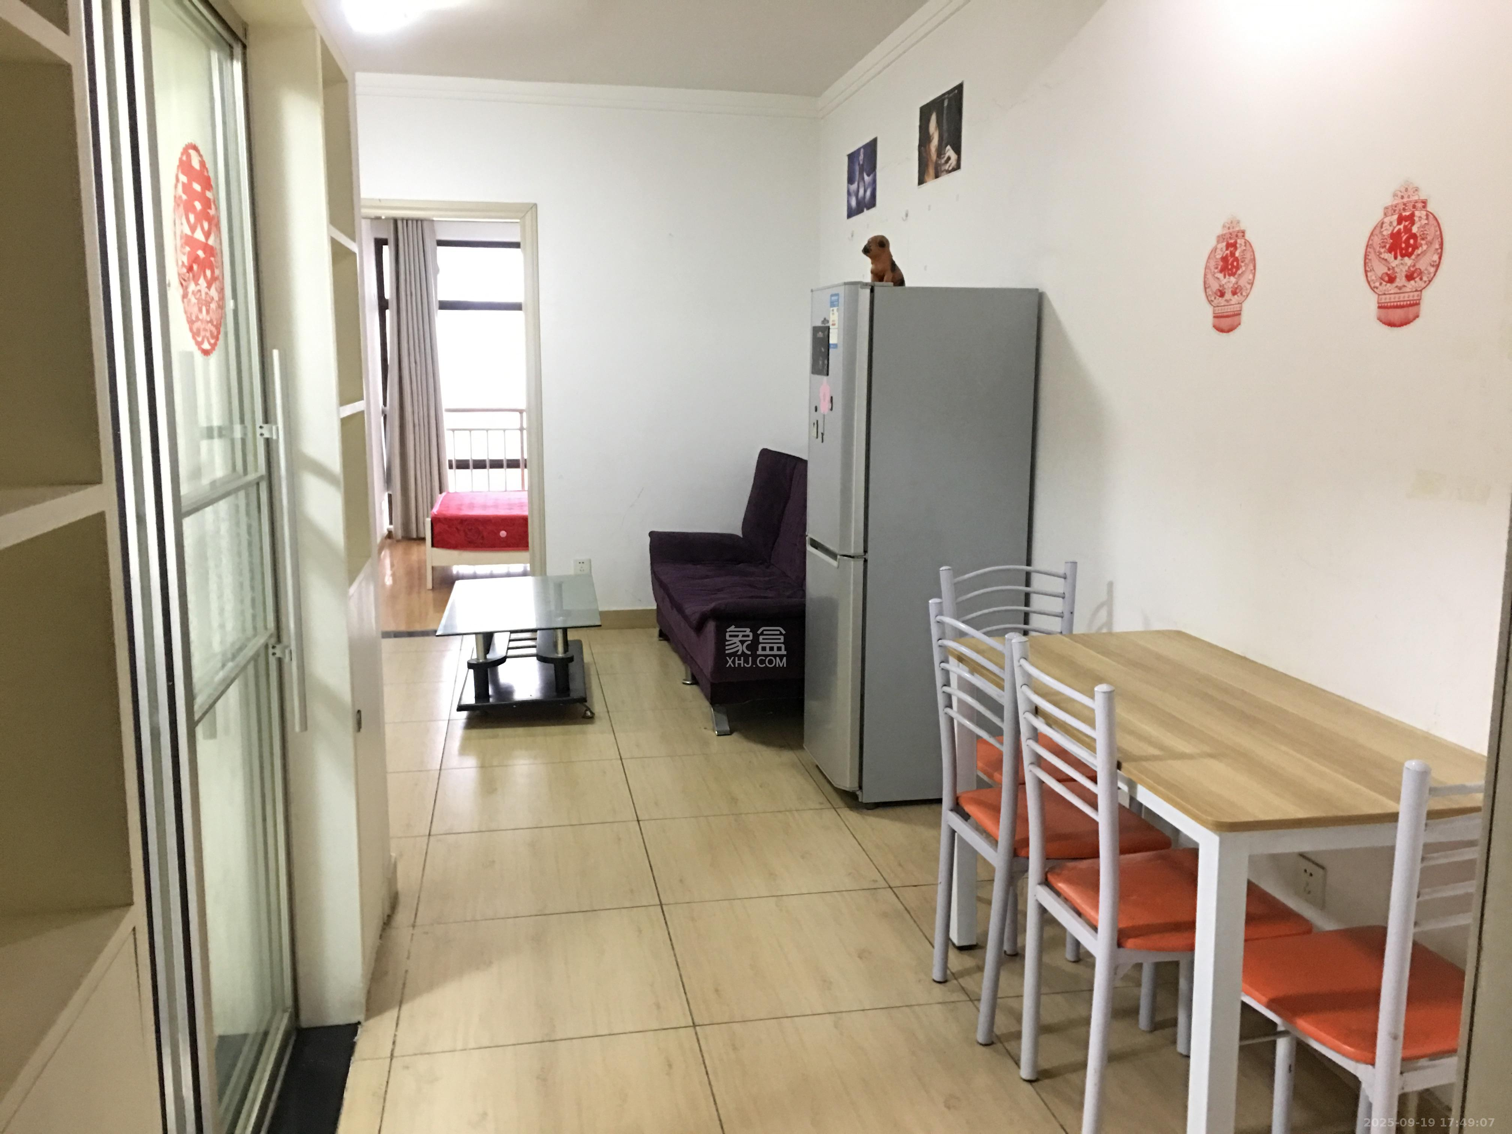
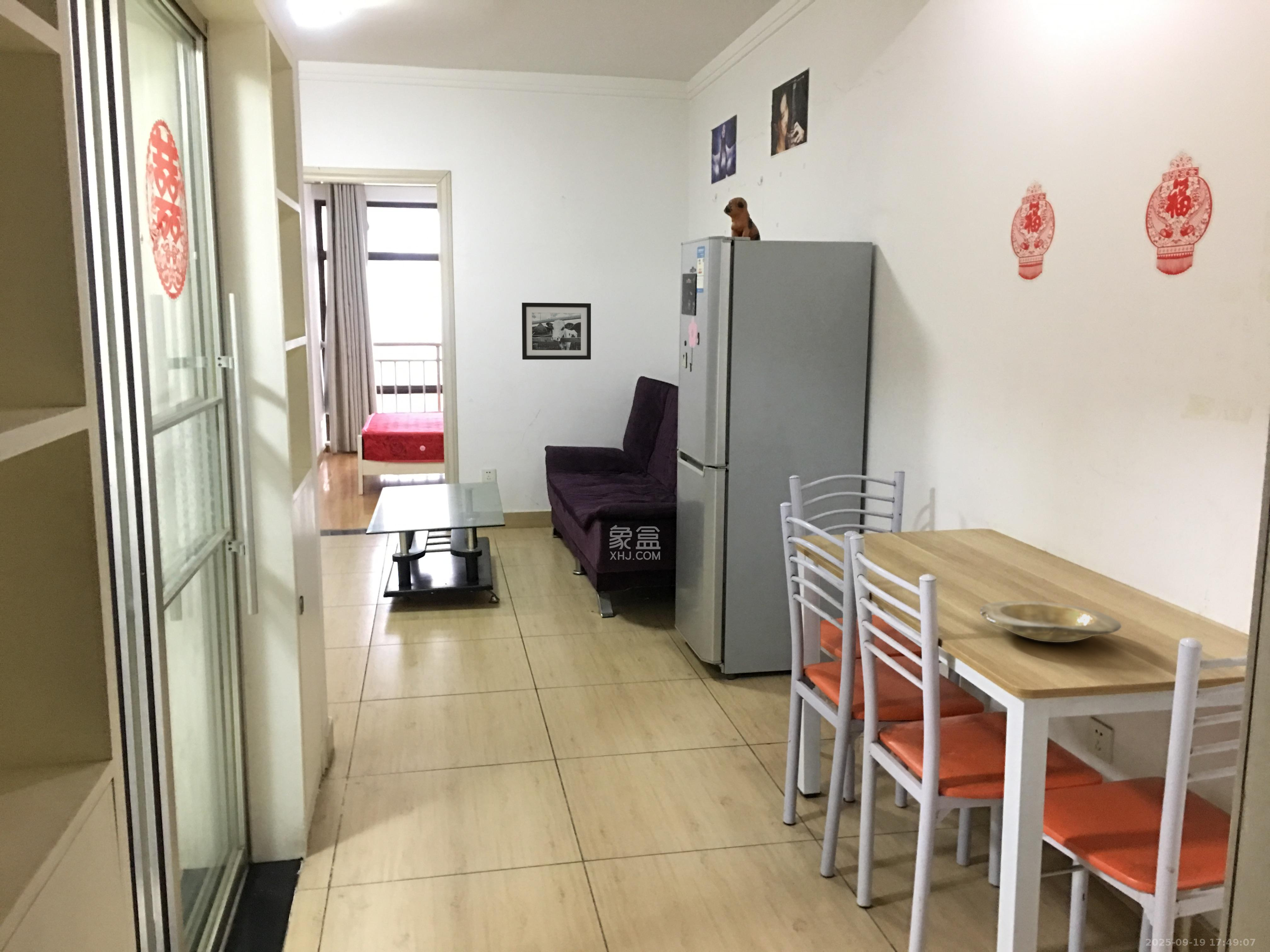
+ plate (1048, 623)
+ picture frame (557, 331)
